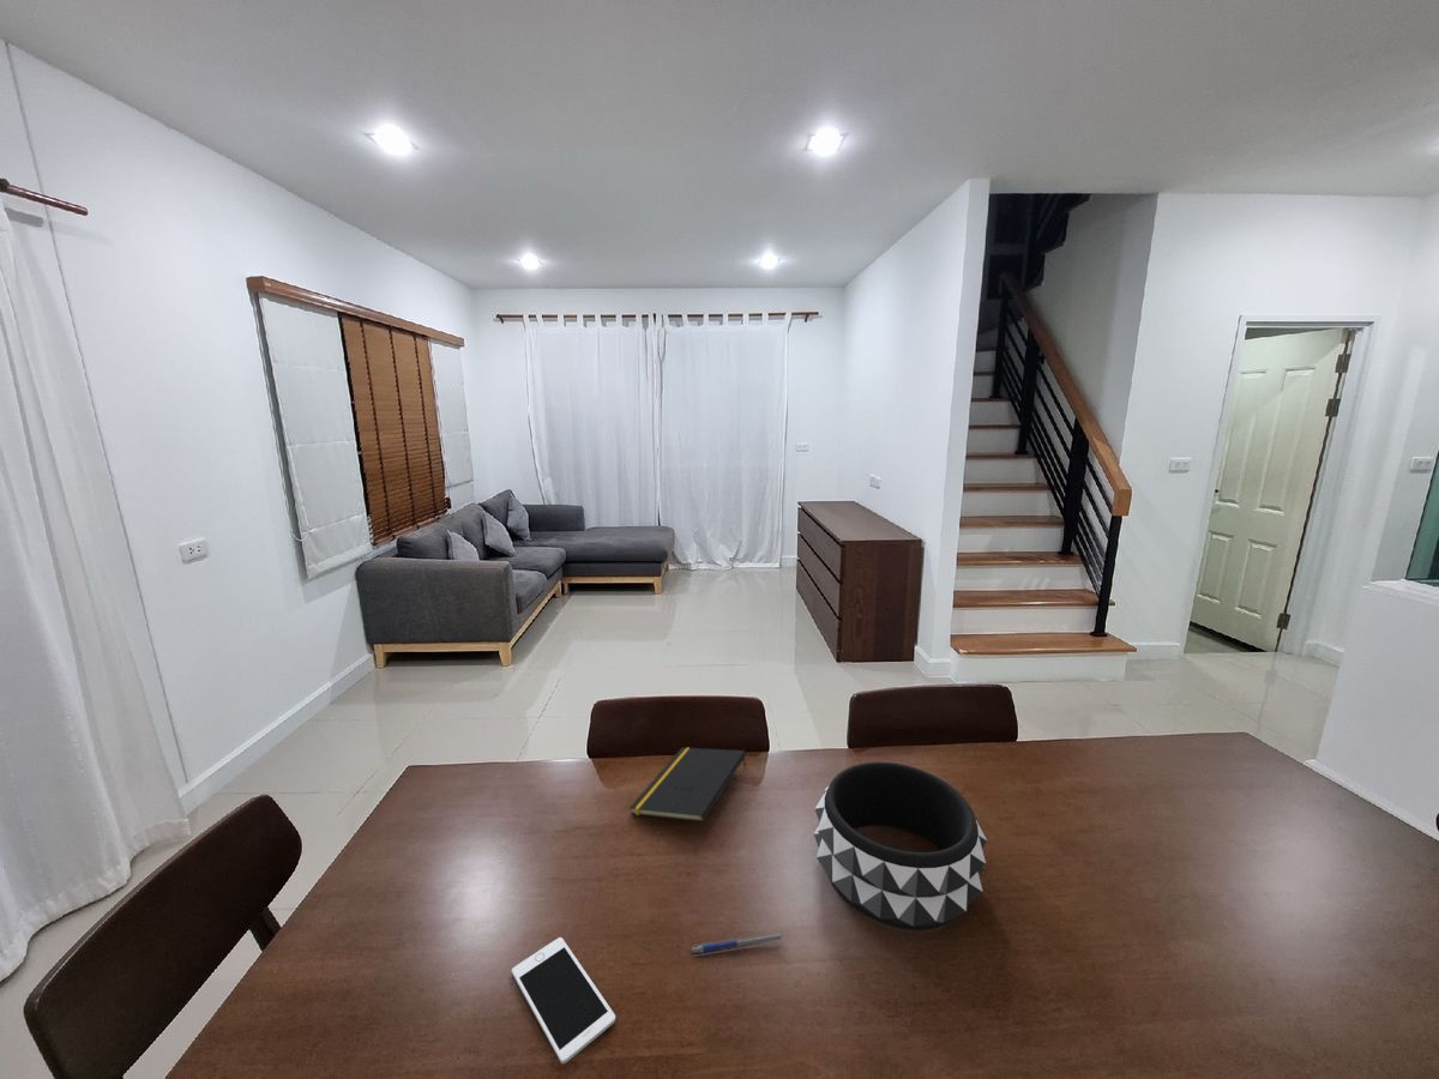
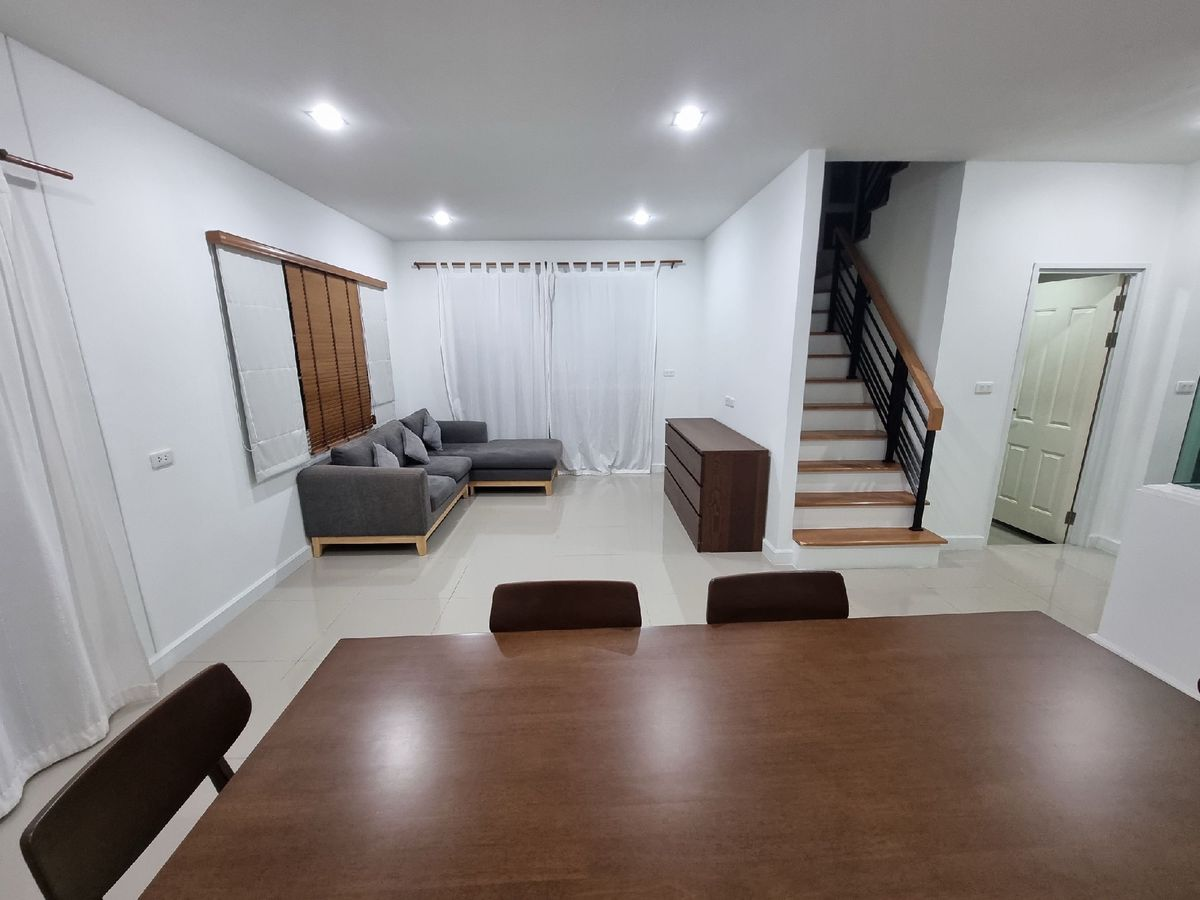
- decorative bowl (898, 827)
- notepad (691, 780)
- pen (737, 942)
- cell phone (561, 994)
